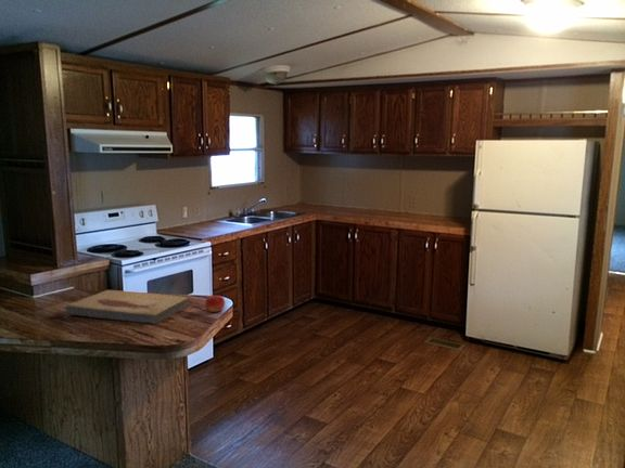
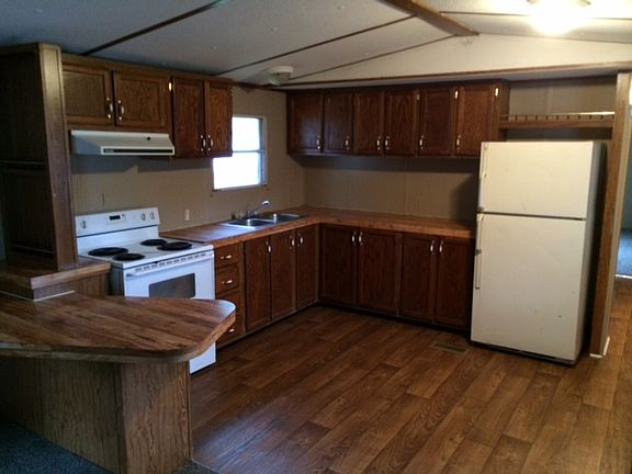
- fruit (215, 302)
- fish fossil (129, 304)
